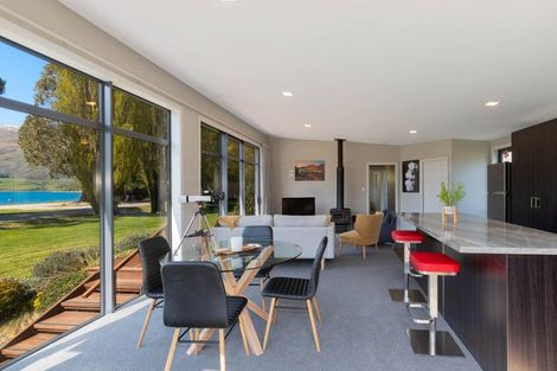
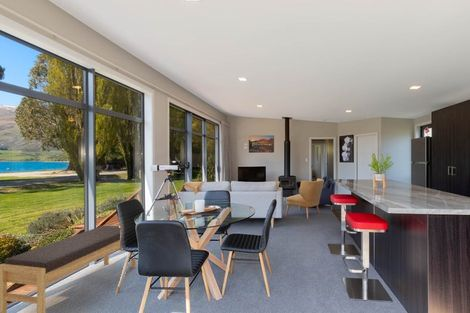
+ bench (81, 264)
